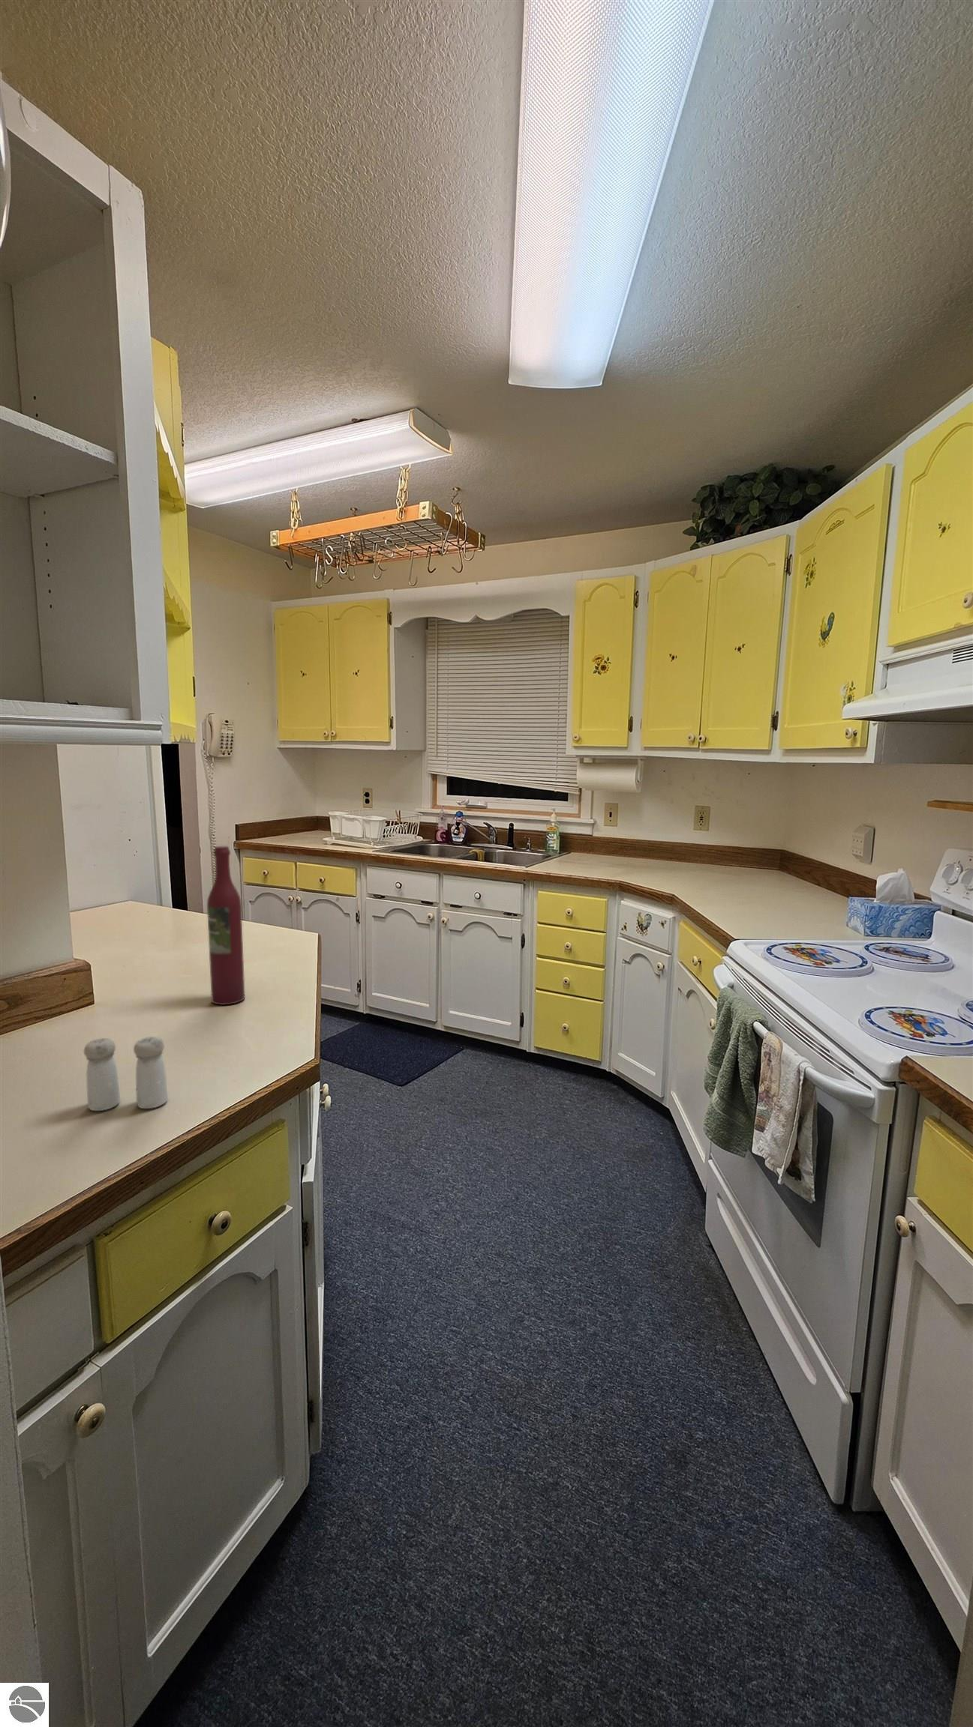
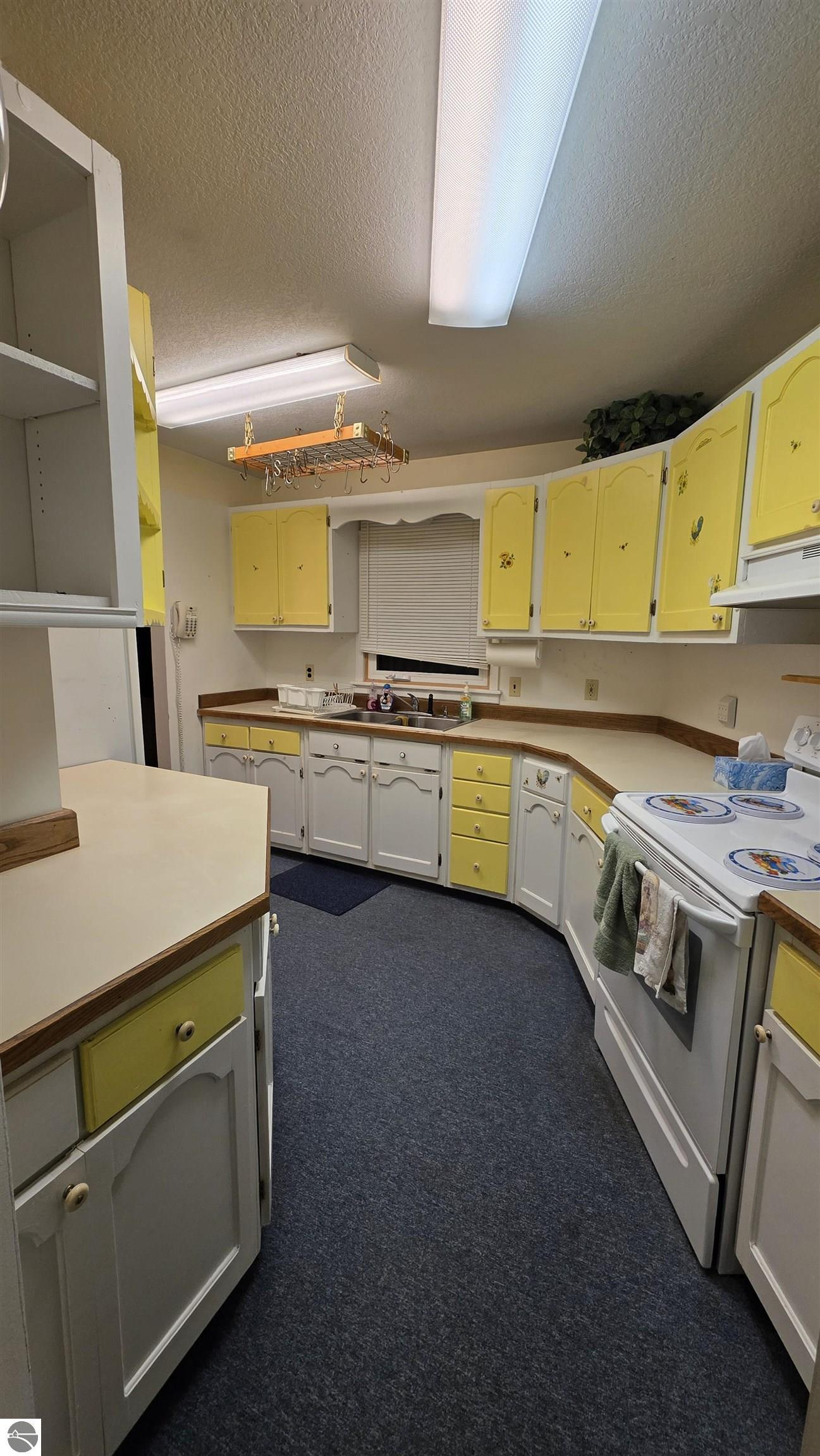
- salt and pepper shaker (117, 1072)
- wine bottle (225, 924)
